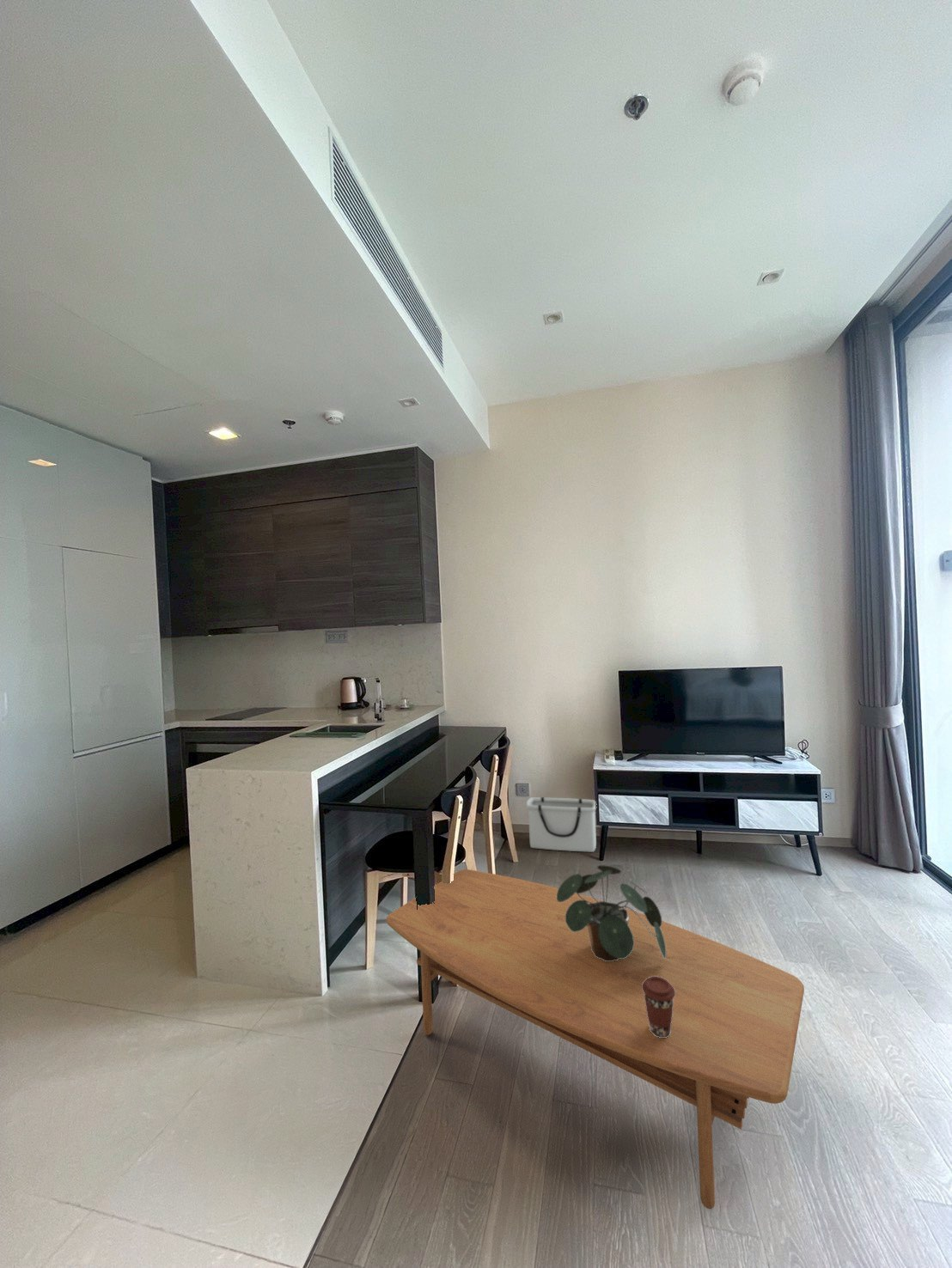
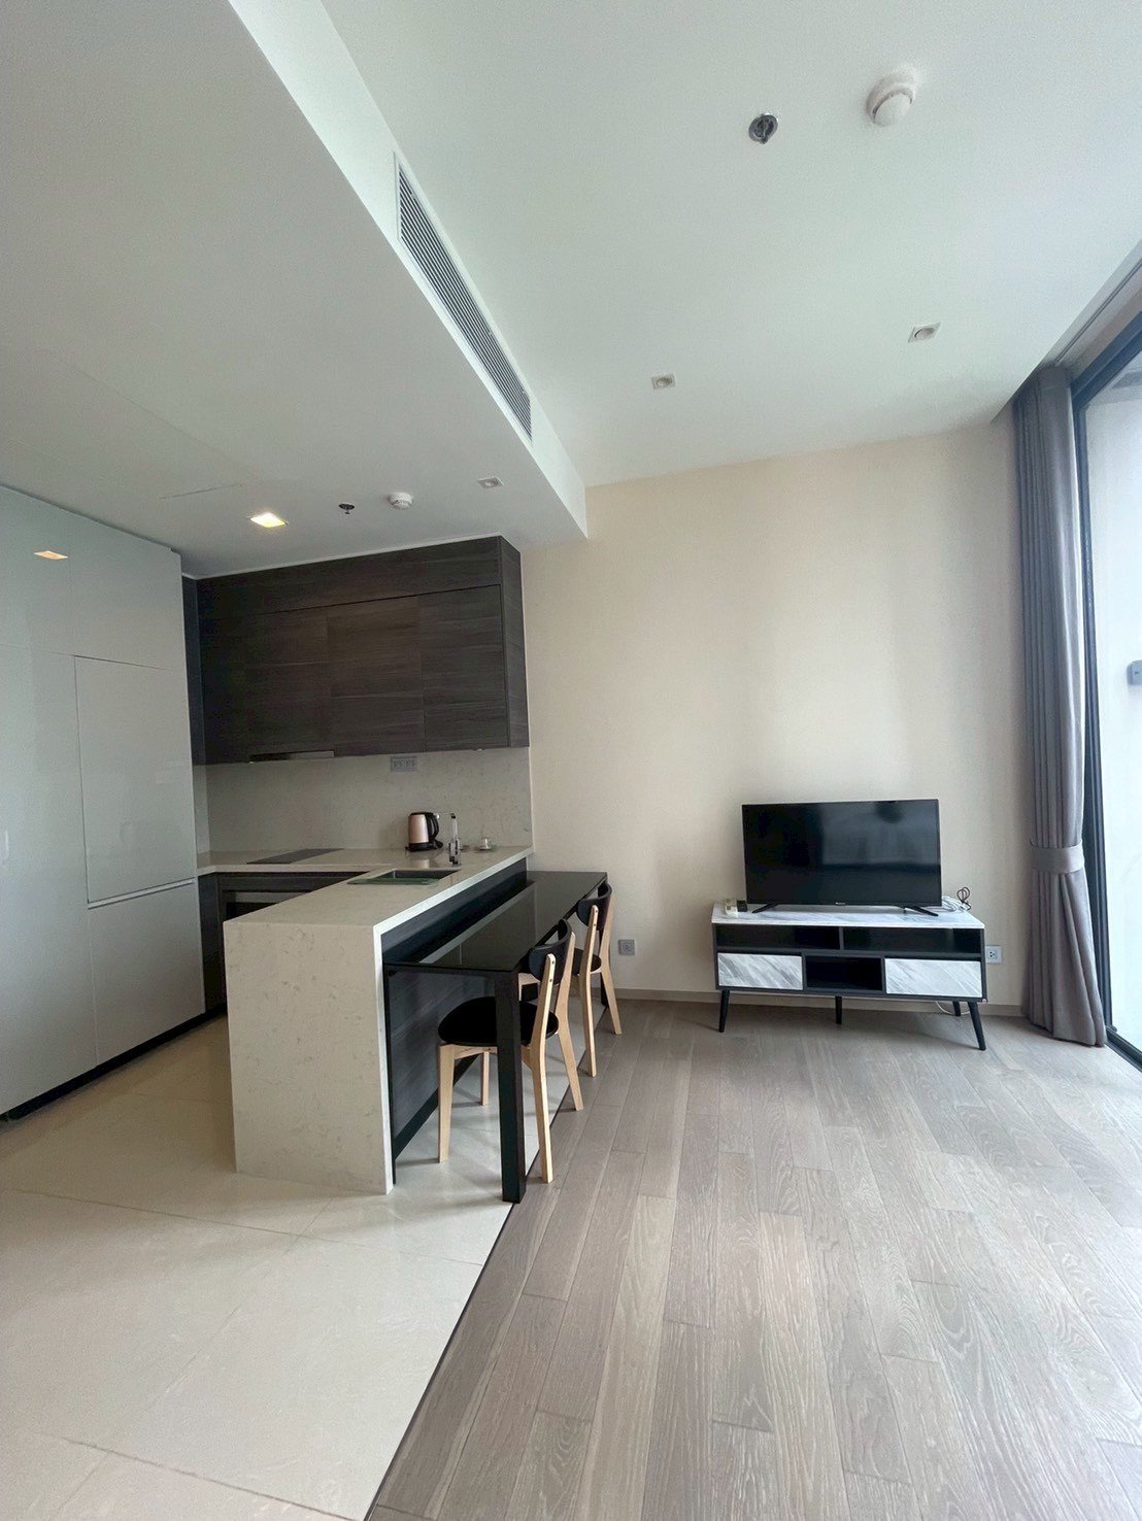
- coffee table (570, 1001)
- storage bin (561, 824)
- coffee cup (659, 1006)
- potted plant (609, 911)
